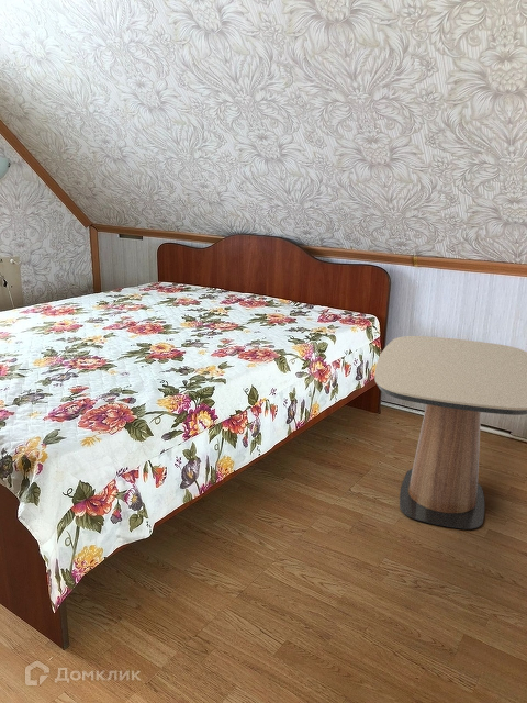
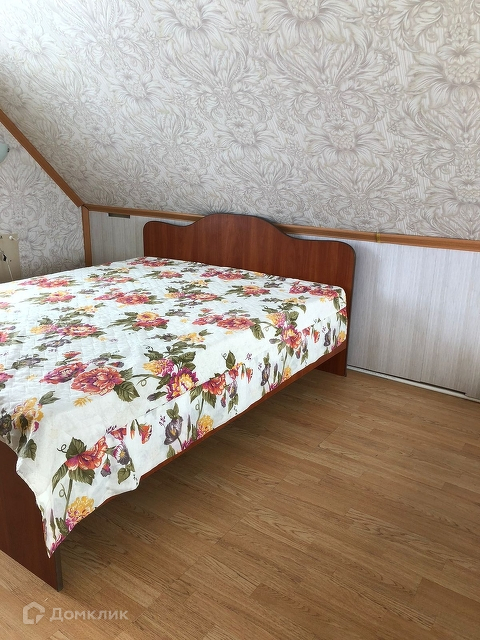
- side table (449, 433)
